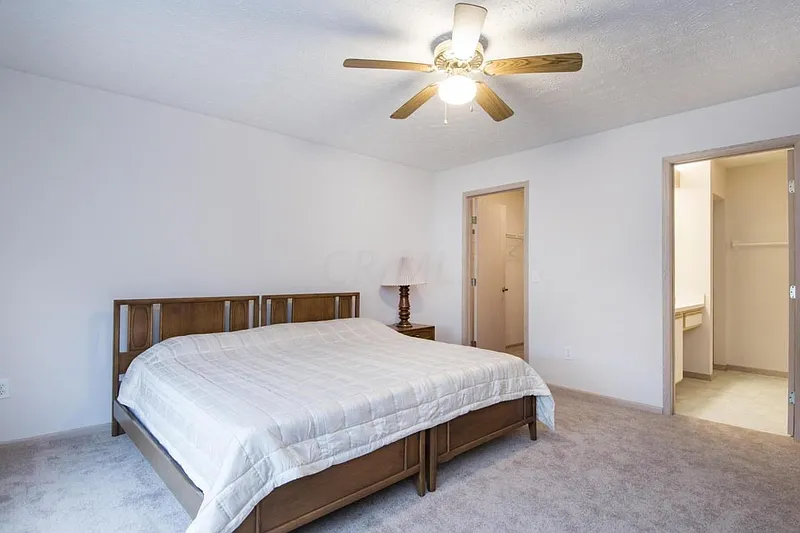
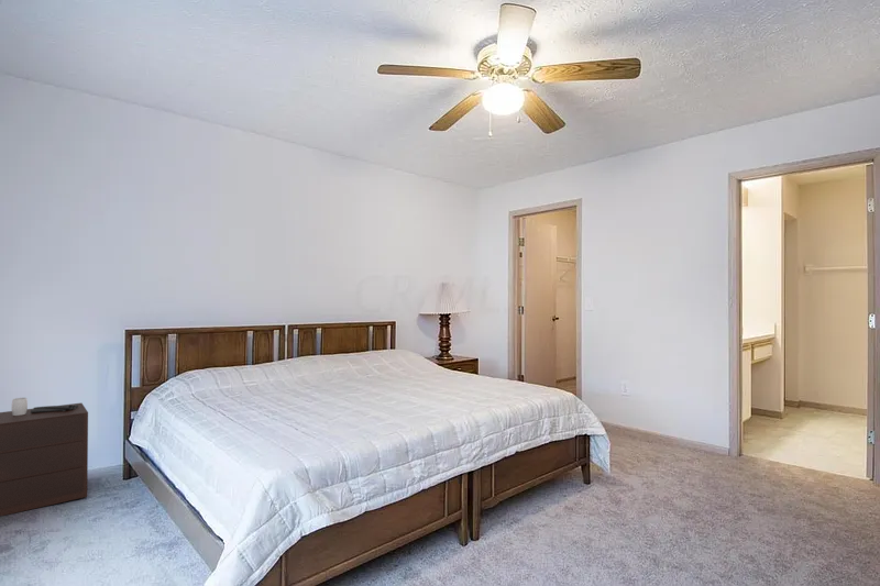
+ nightstand (37, 447)
